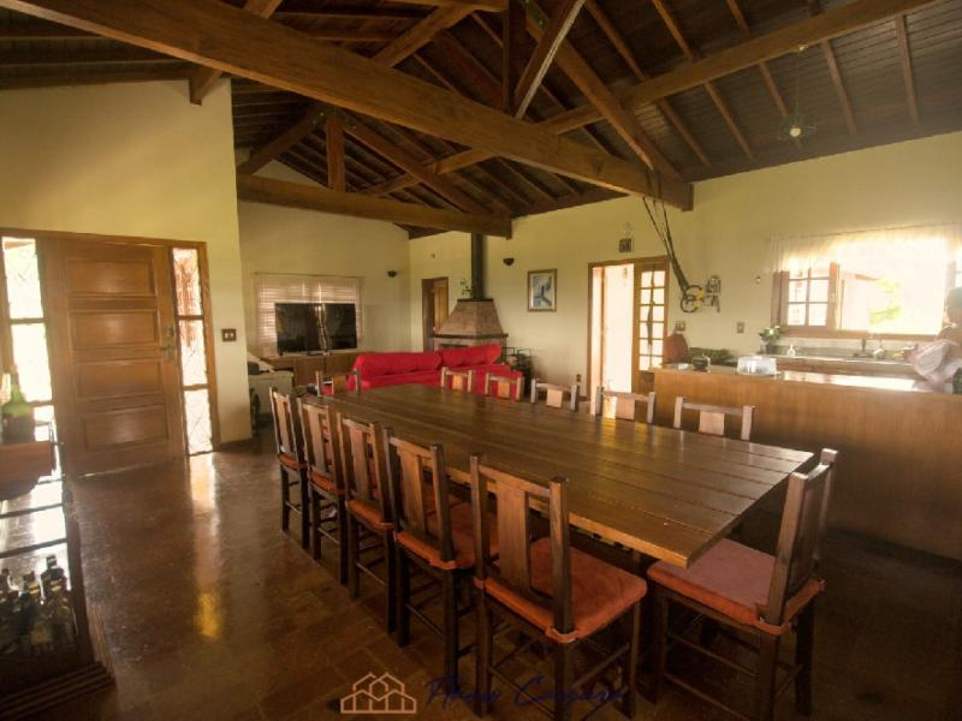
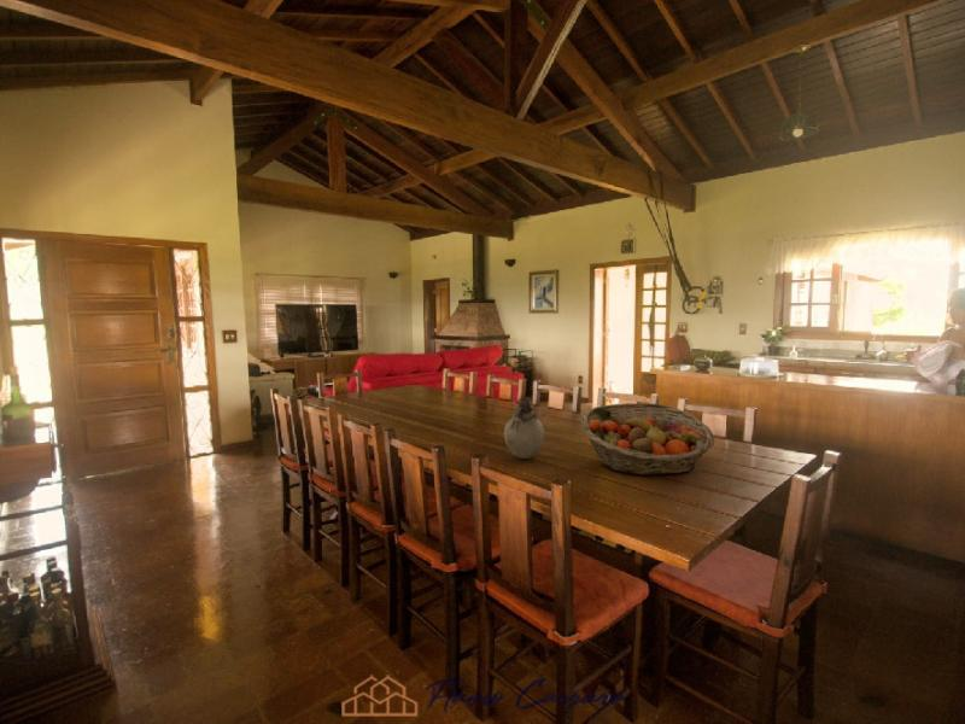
+ fruit basket (644, 437)
+ vase (524, 427)
